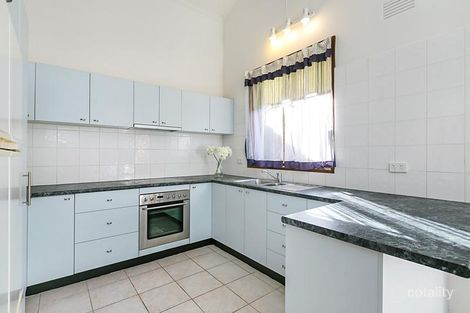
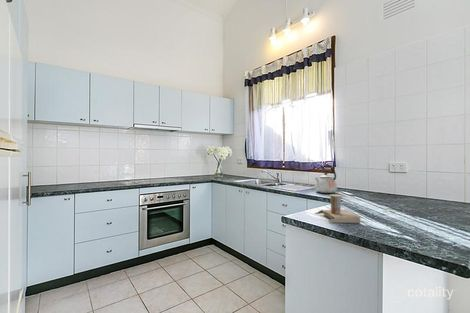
+ kettle (325, 180)
+ cup (335, 206)
